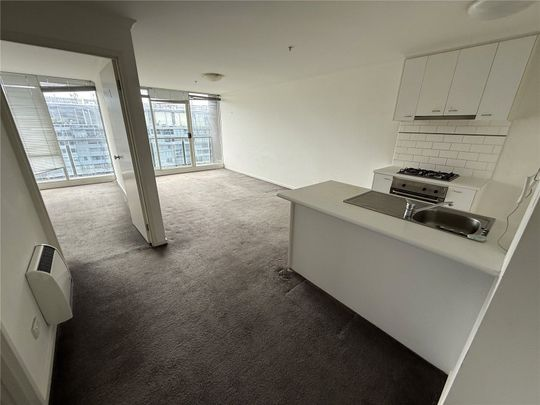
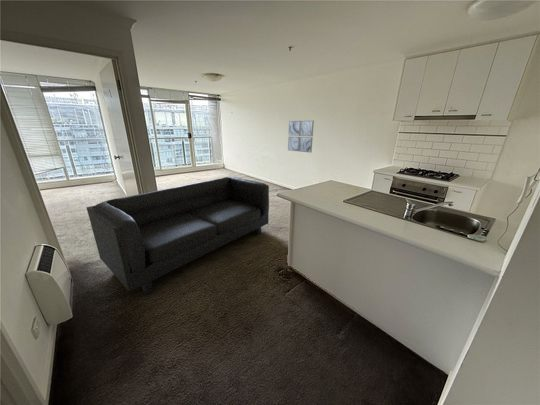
+ wall art (300, 135)
+ sofa (198, 220)
